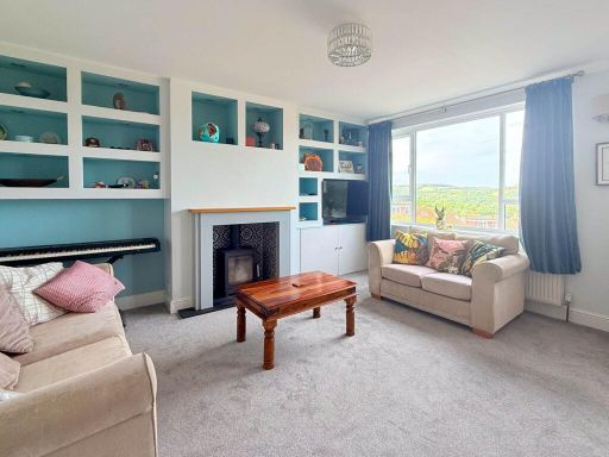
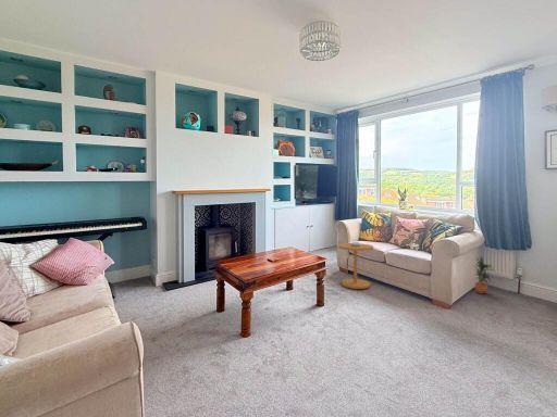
+ potted plant (482, 275)
+ side table (356, 263)
